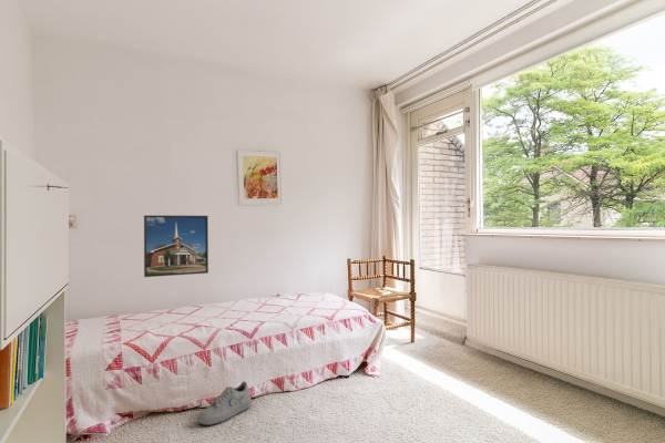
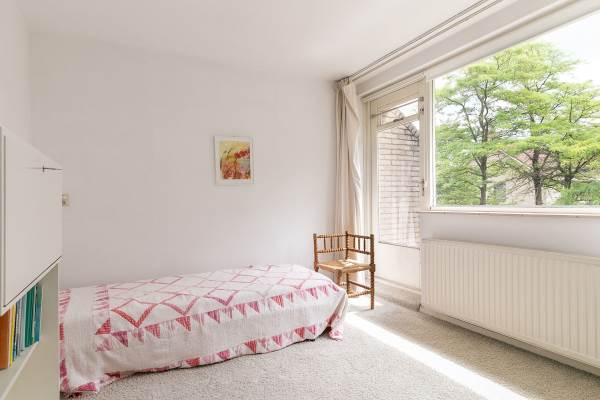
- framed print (176, 245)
- shoe (225, 401)
